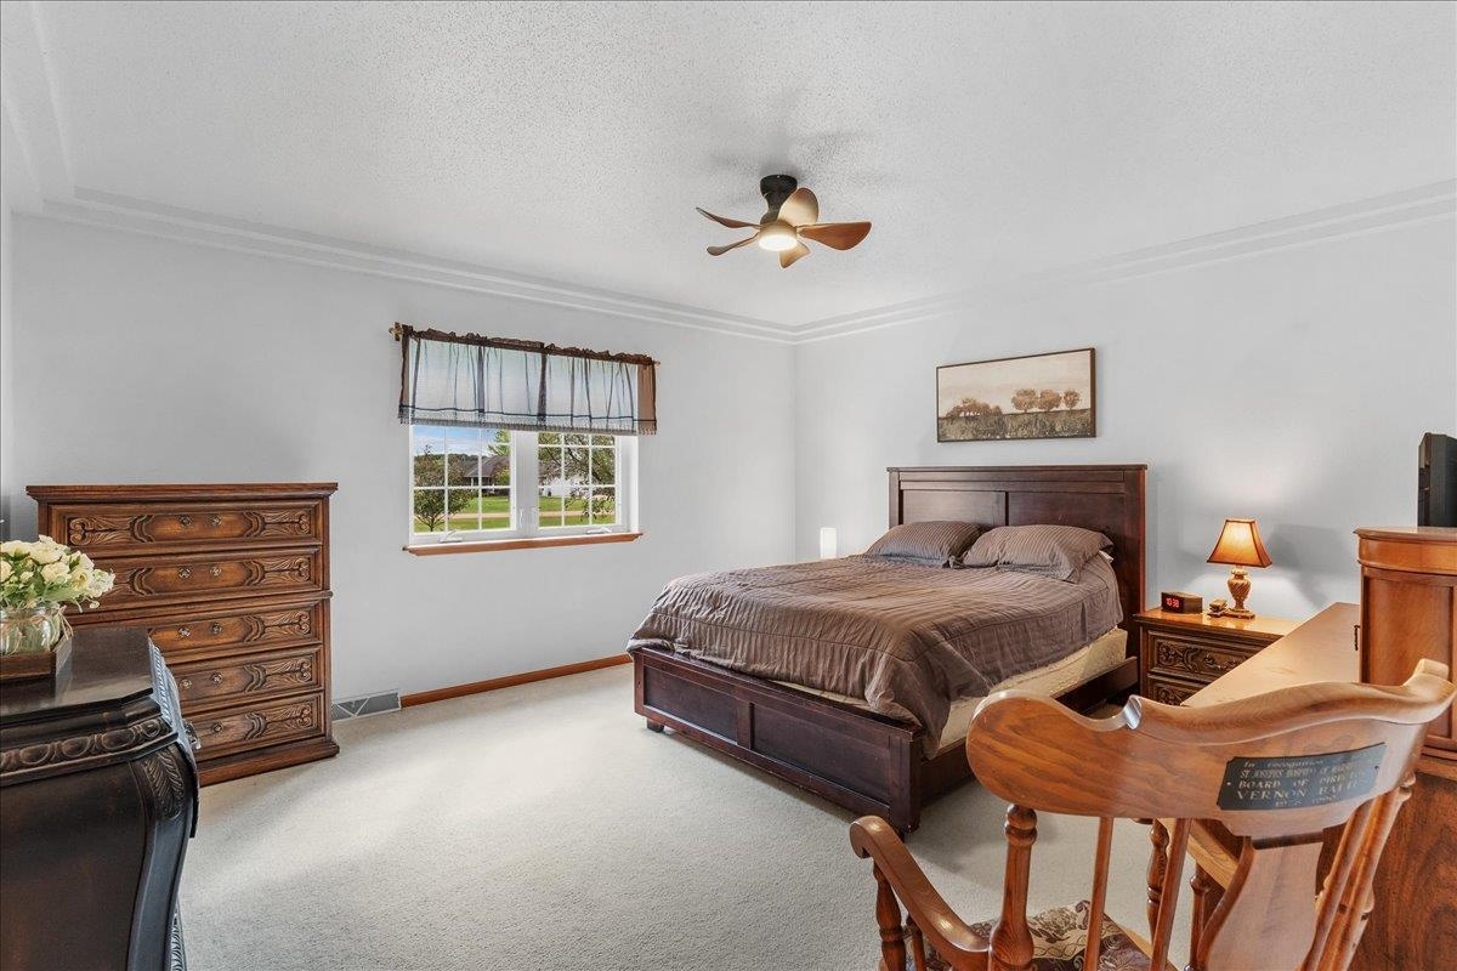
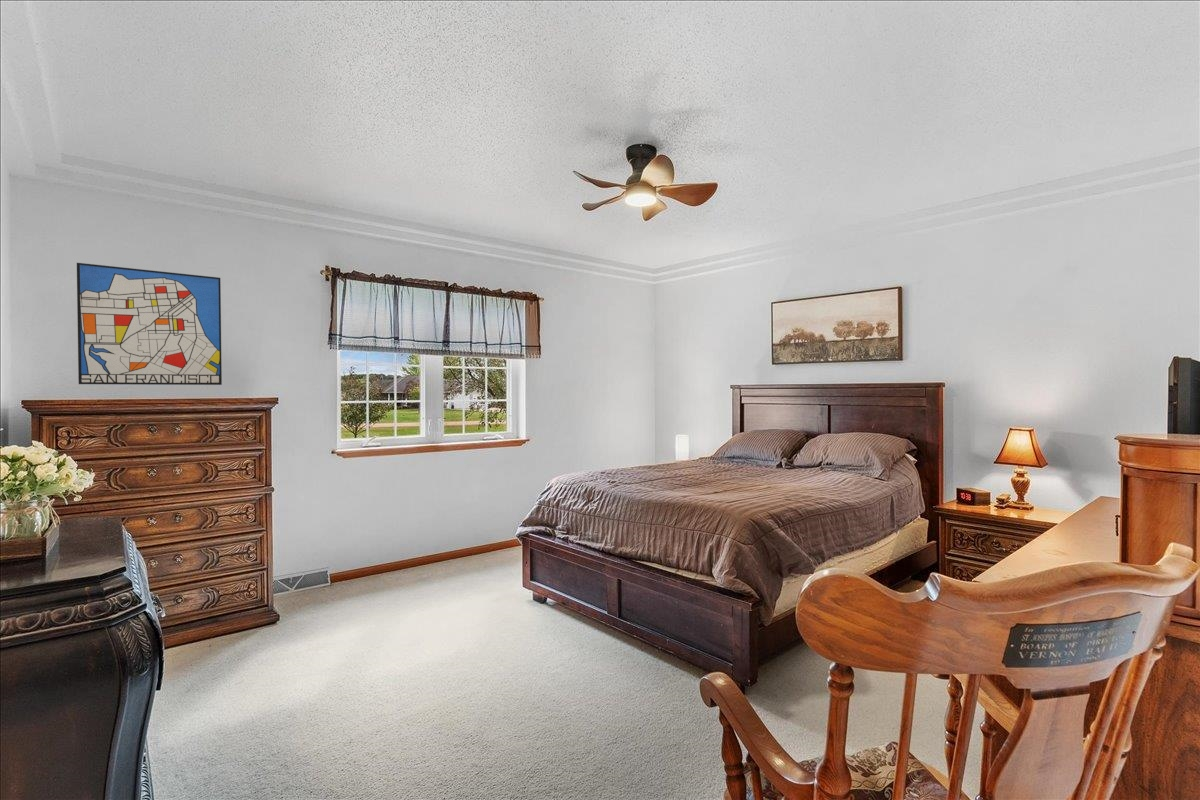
+ wall art (153, 327)
